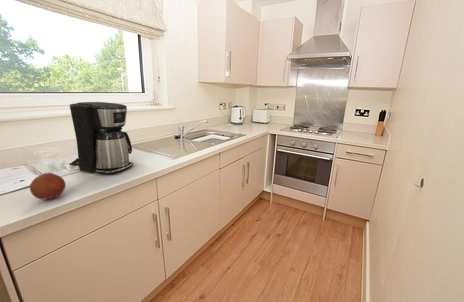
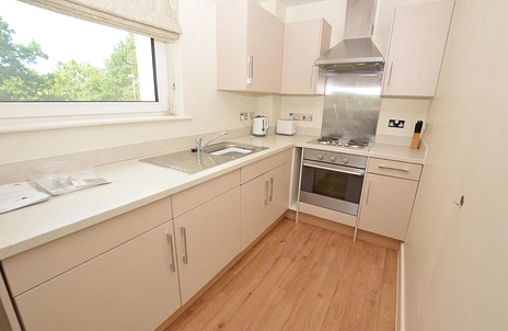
- coffee maker (102, 135)
- fruit (48, 185)
